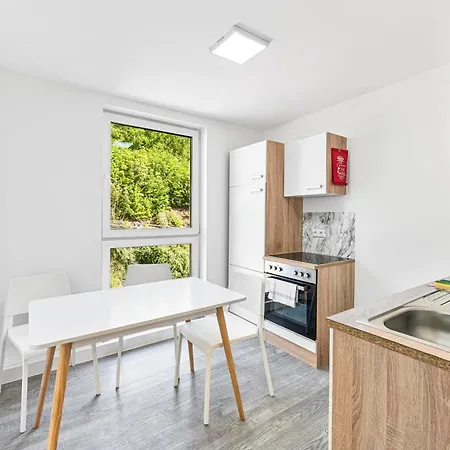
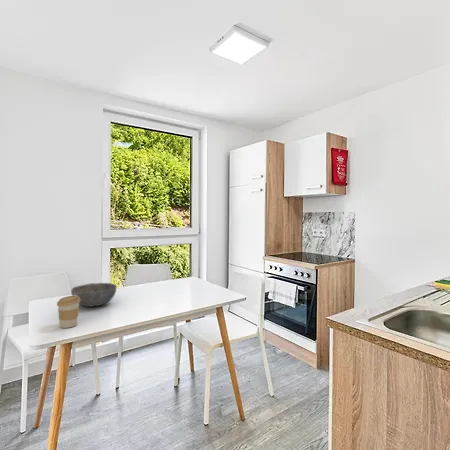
+ bowl (94, 295)
+ coffee cup (68, 311)
